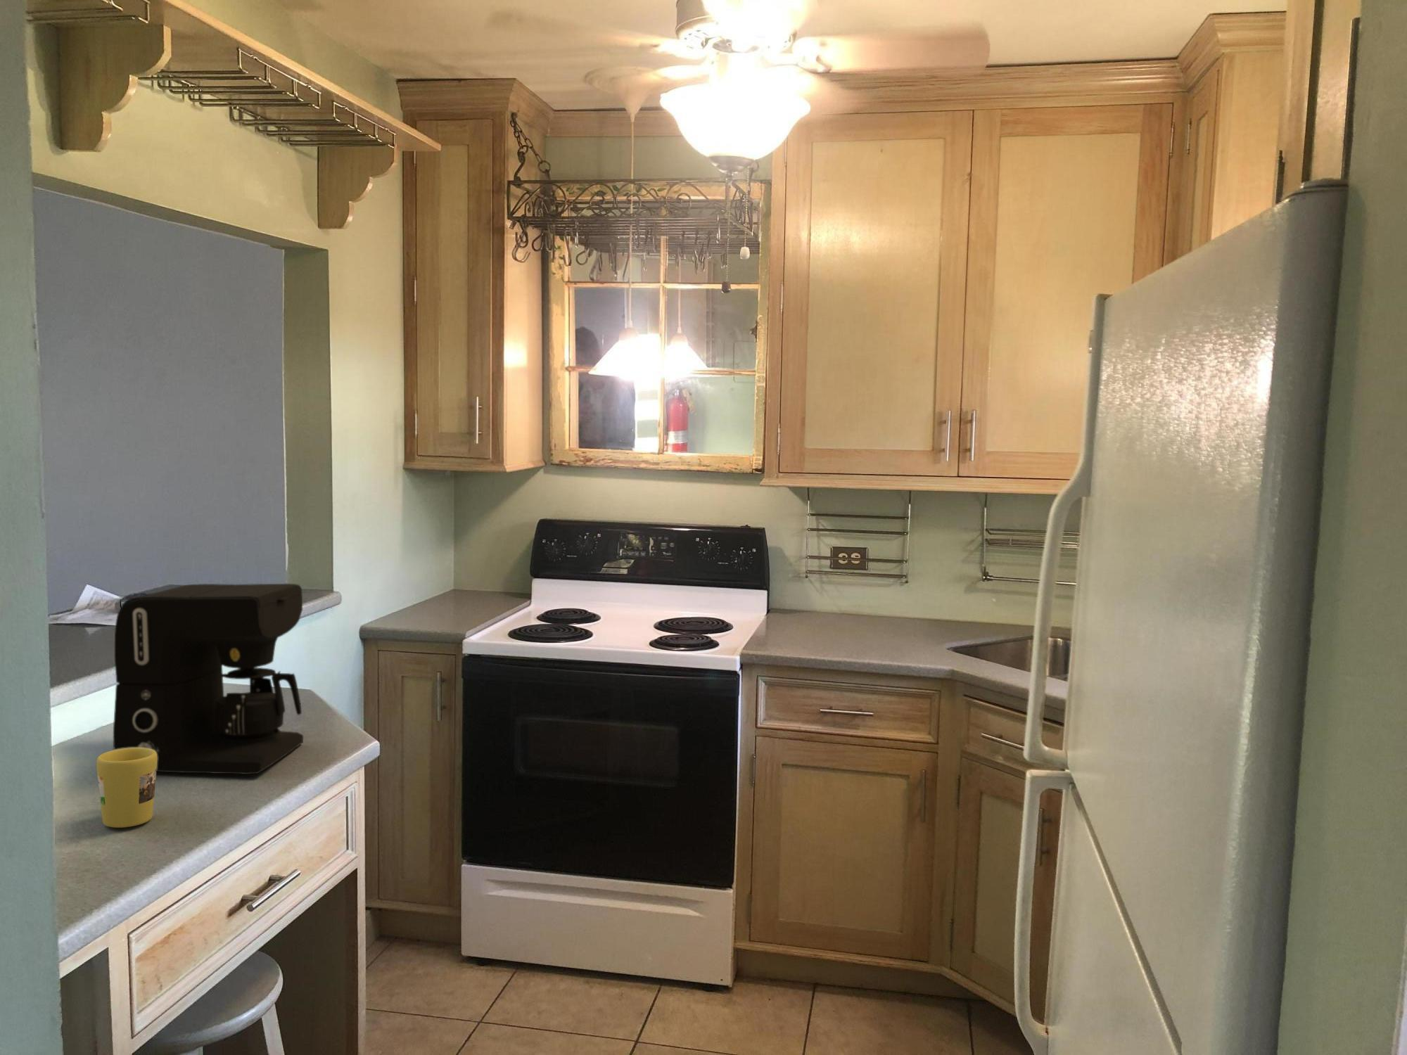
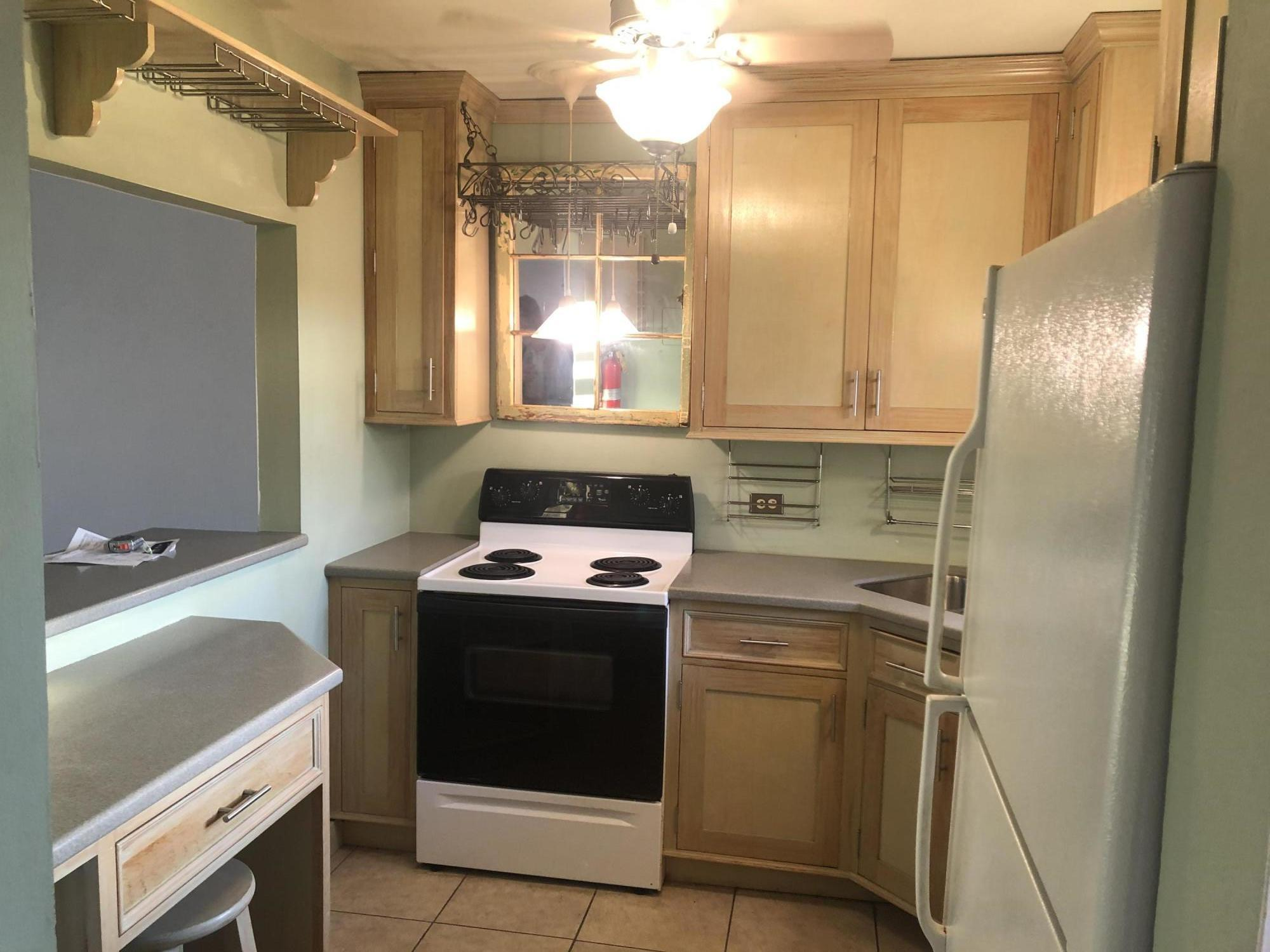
- coffee maker (220, 674)
- mug (132, 782)
